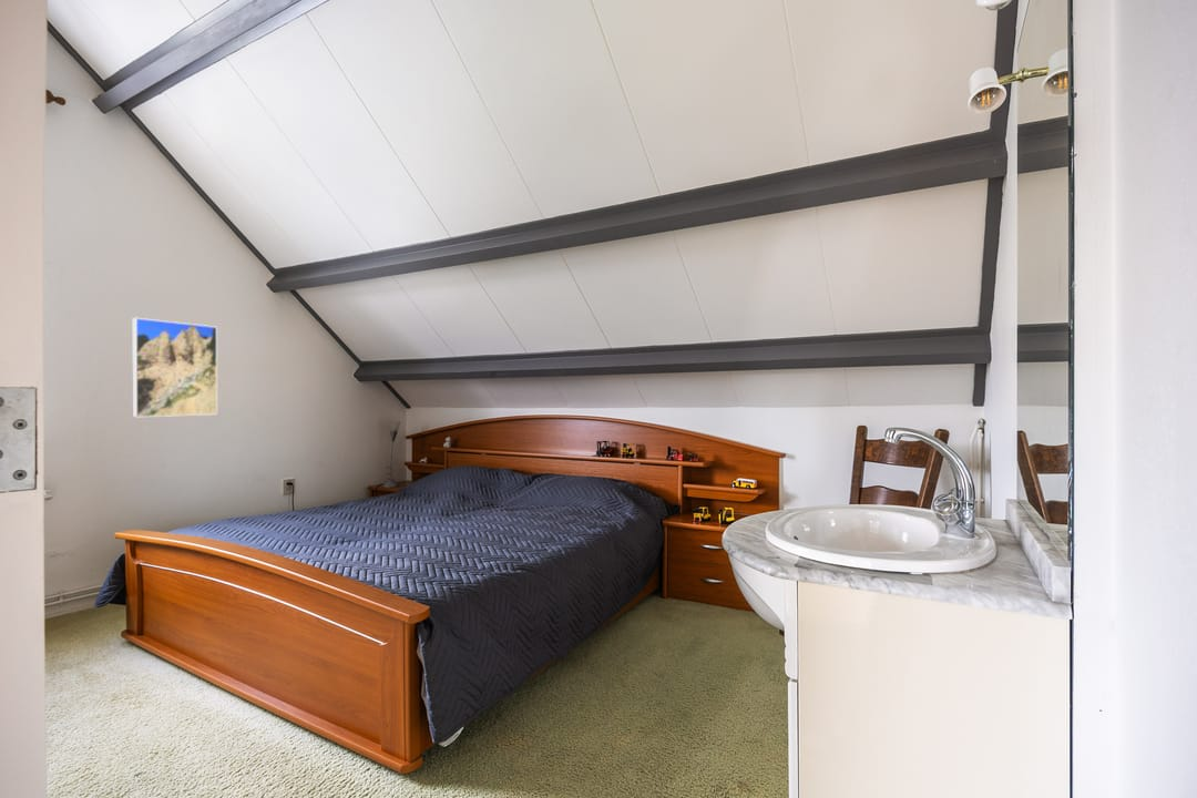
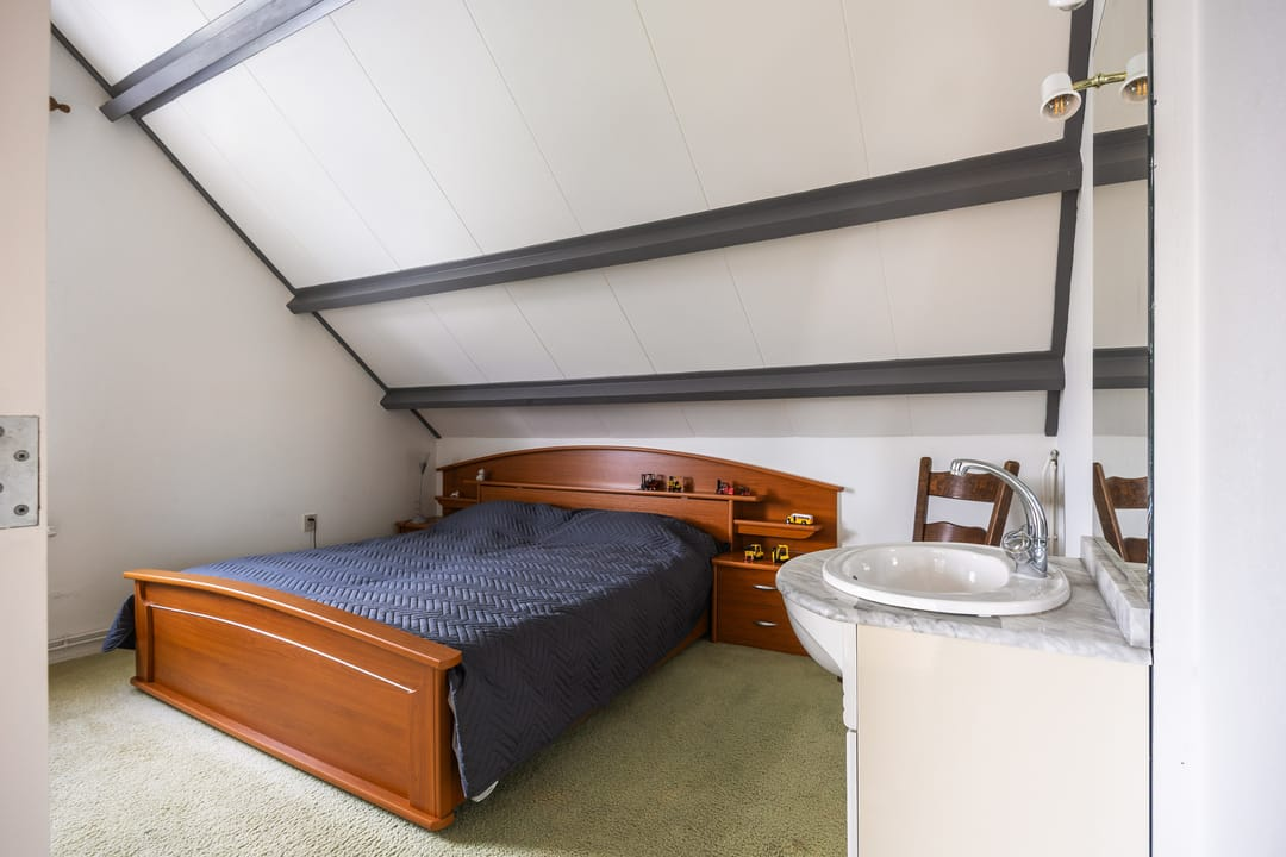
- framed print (177, 369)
